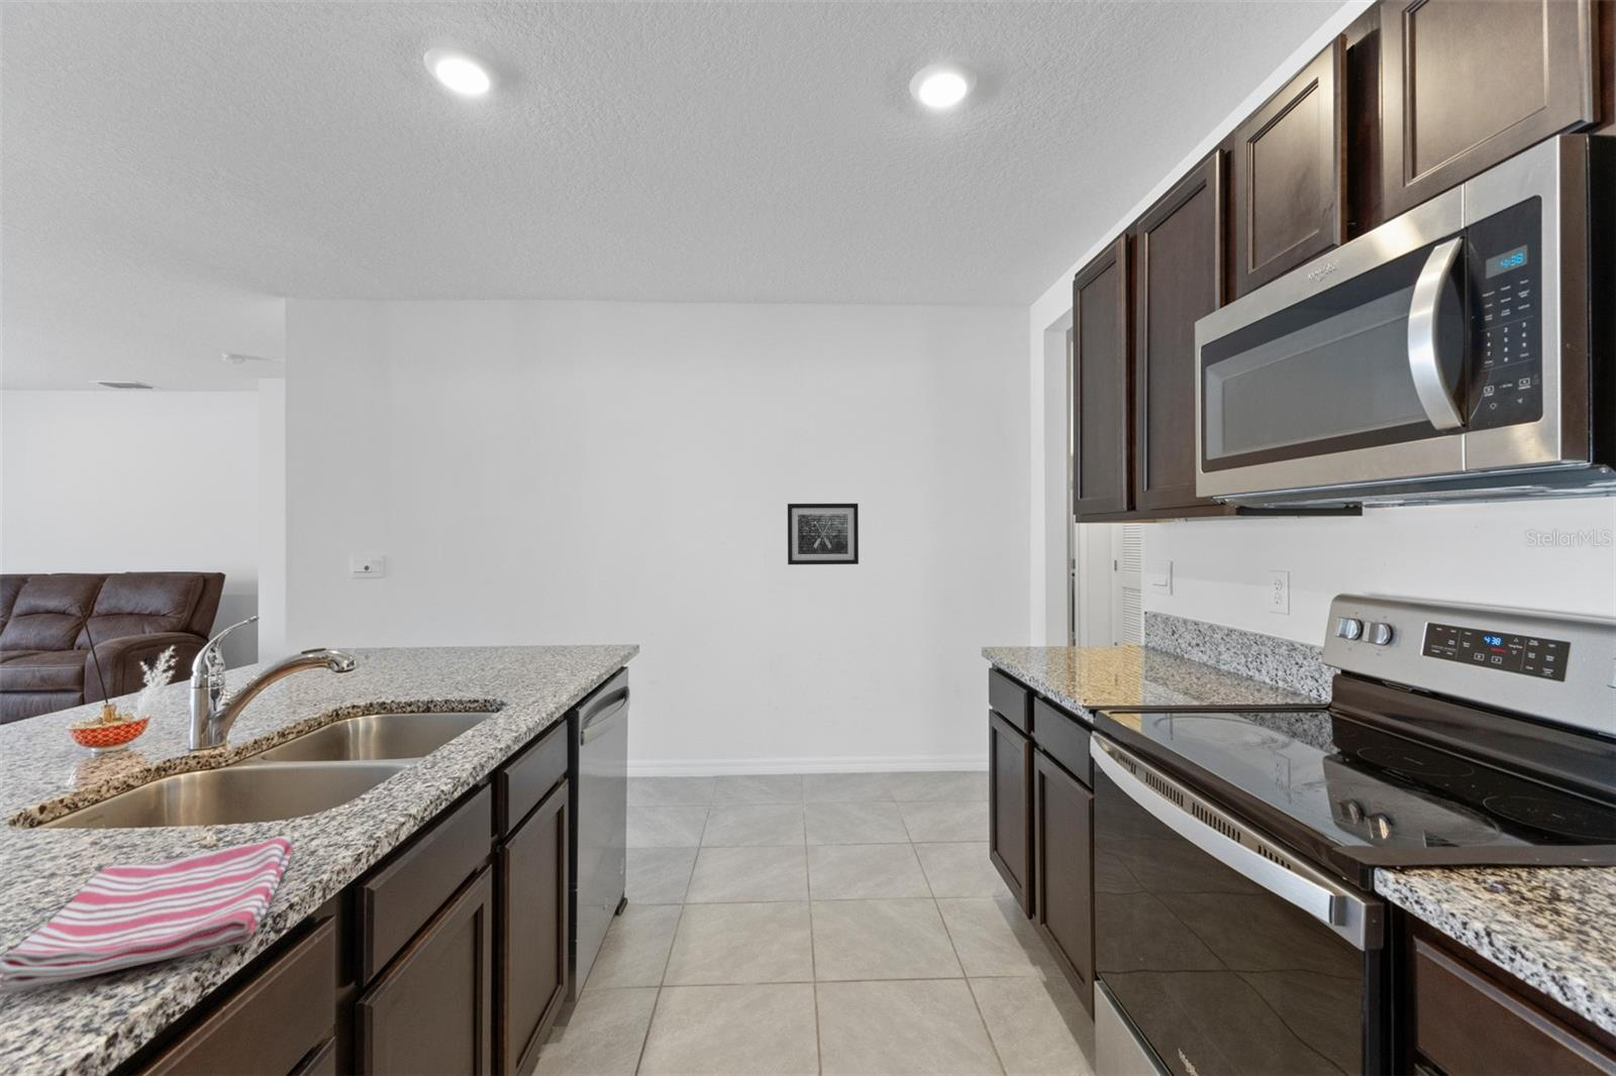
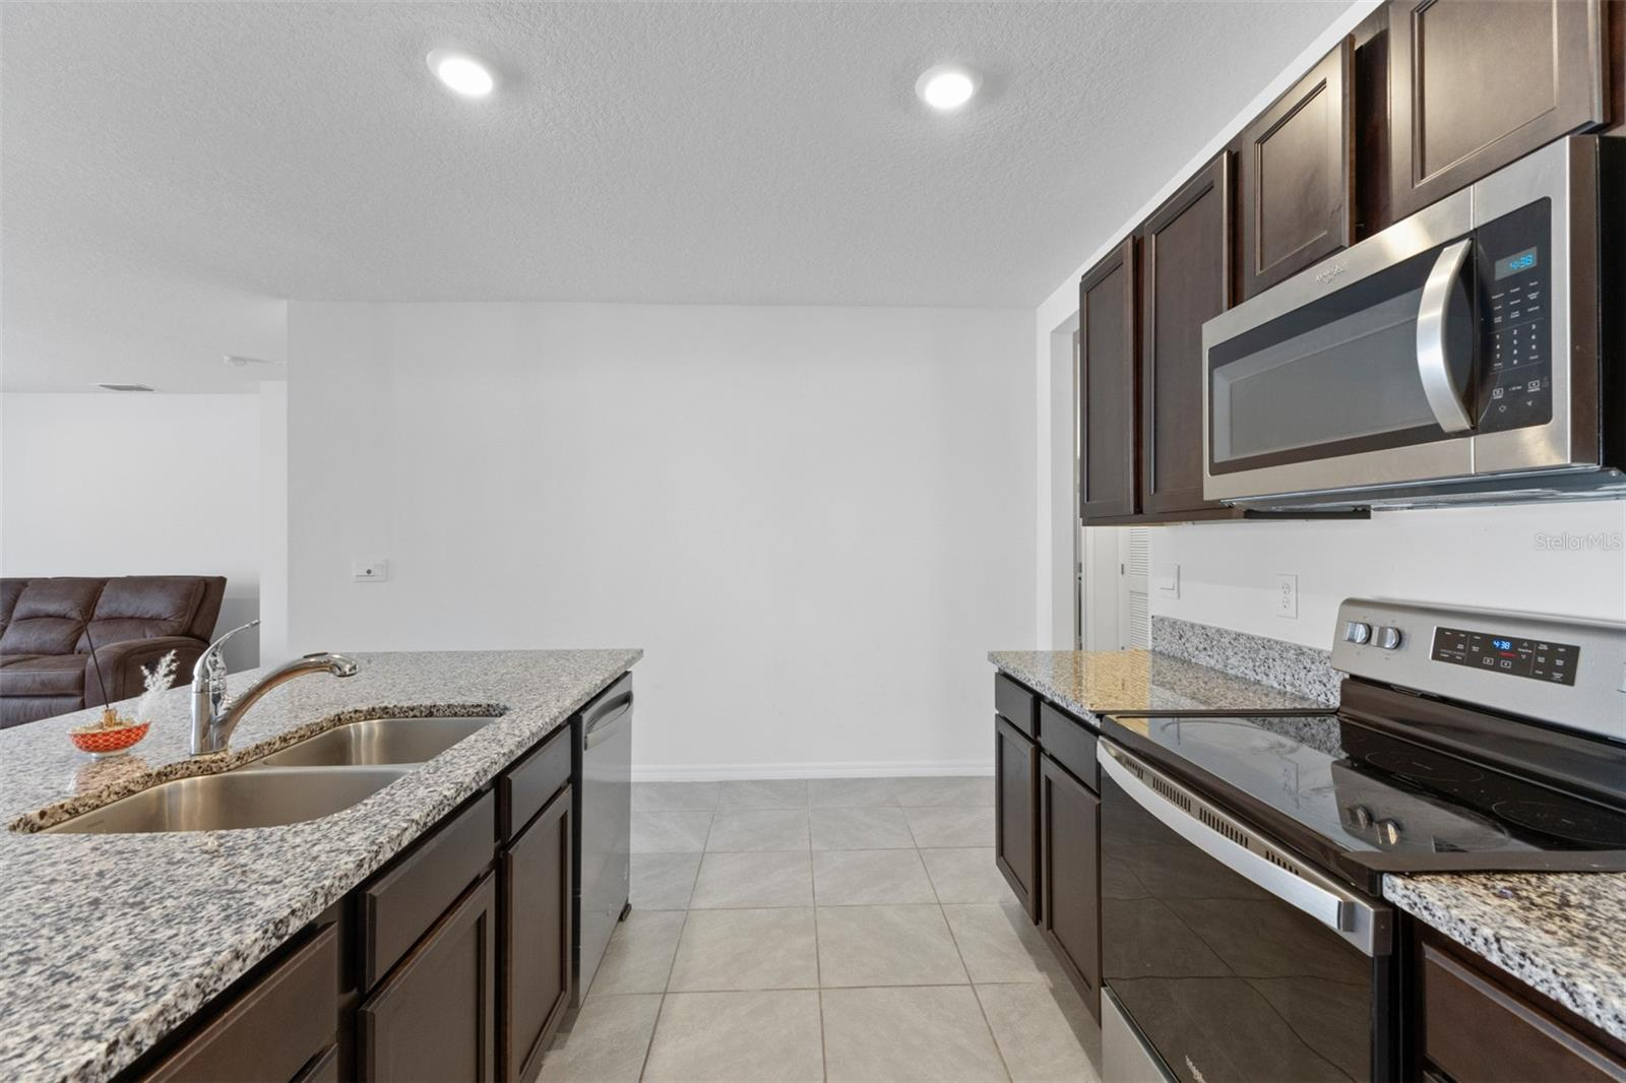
- wall art (822, 534)
- dish towel (173, 895)
